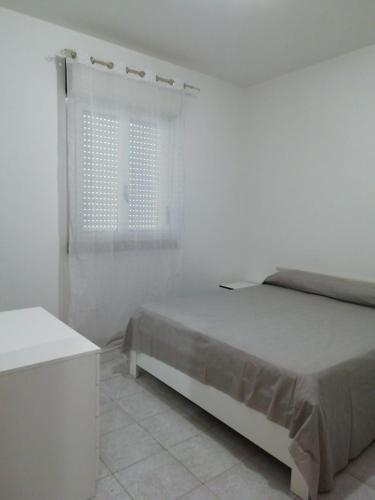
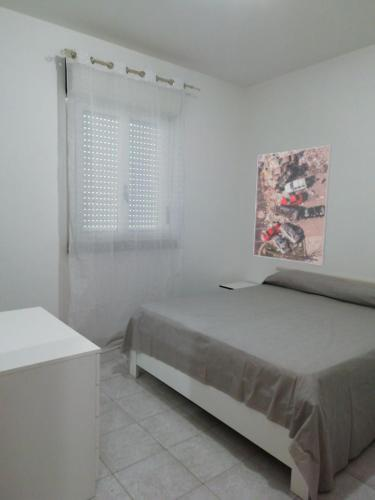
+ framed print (288, 206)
